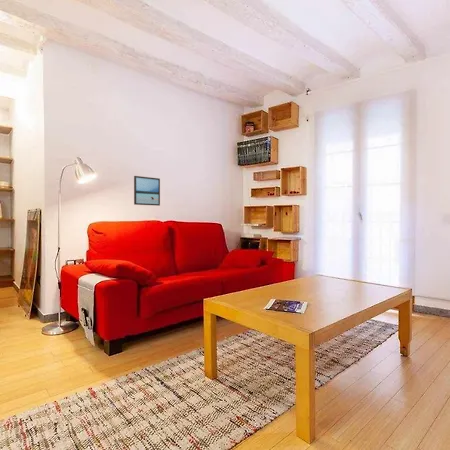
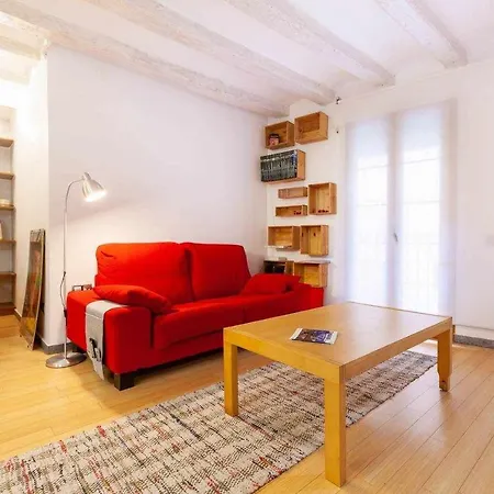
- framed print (147, 191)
